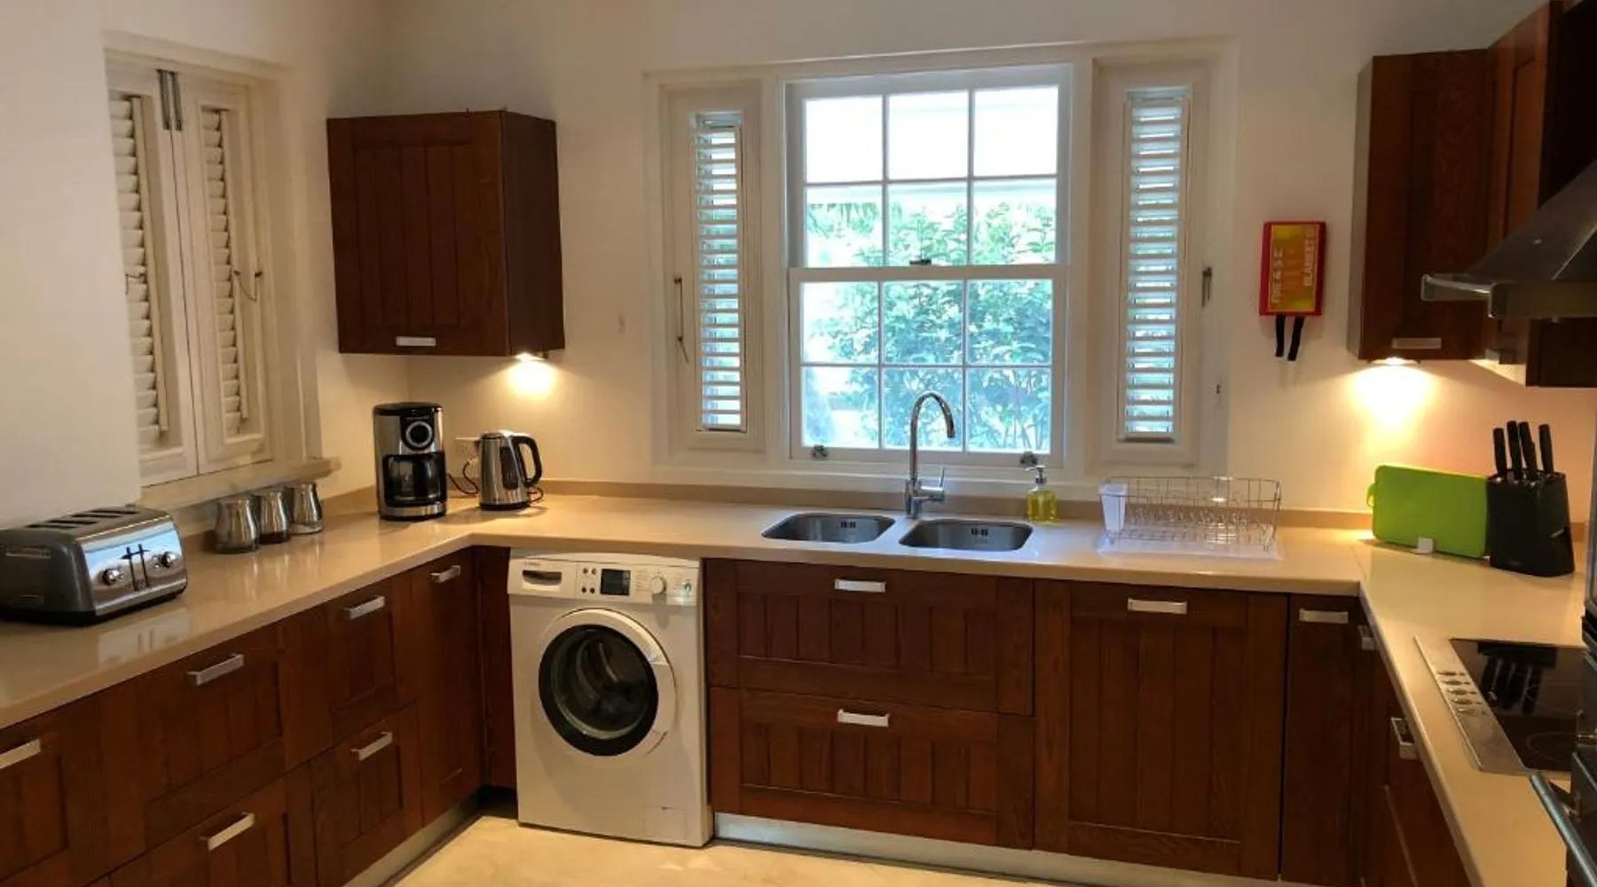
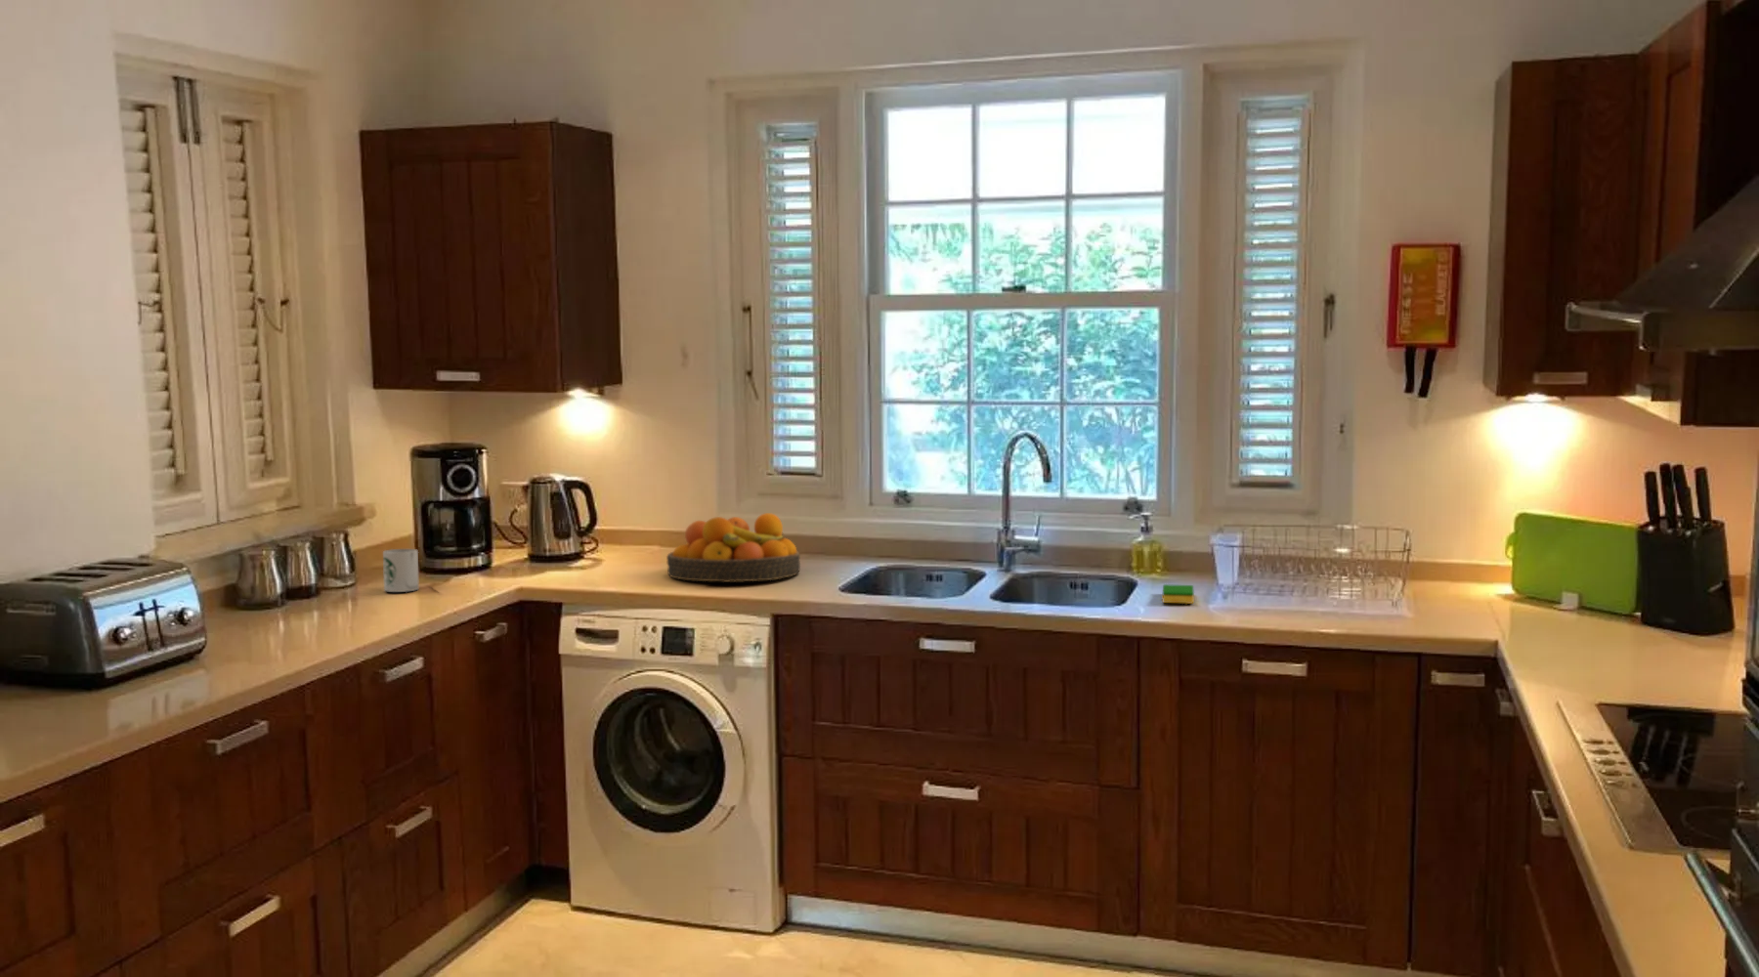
+ fruit bowl (734, 544)
+ mug (397, 569)
+ dish sponge (1178, 593)
